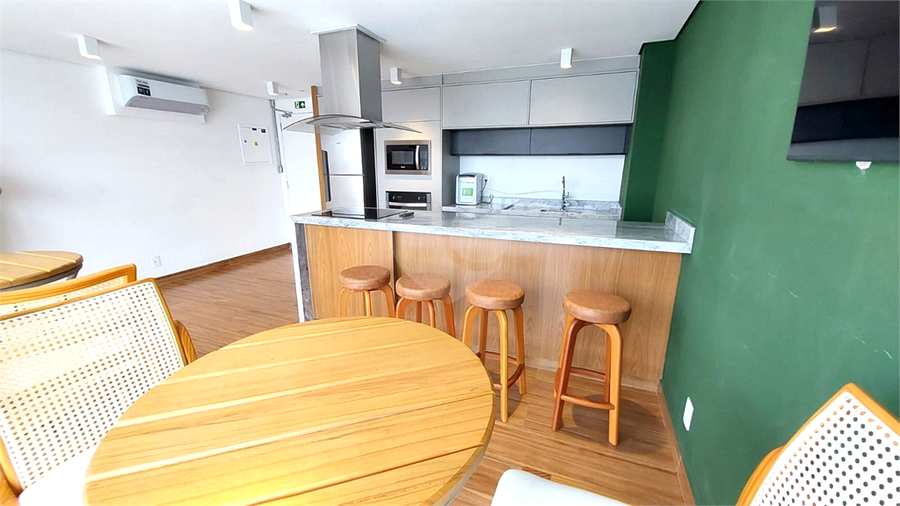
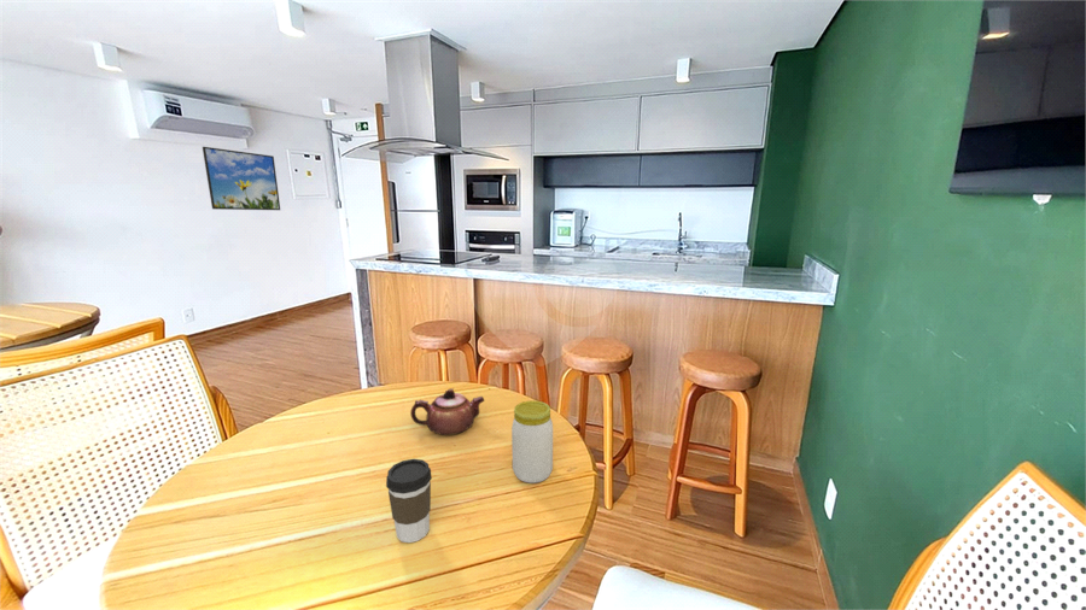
+ teapot (448, 407)
+ coffee cup (410, 500)
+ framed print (244, 181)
+ jar (532, 440)
